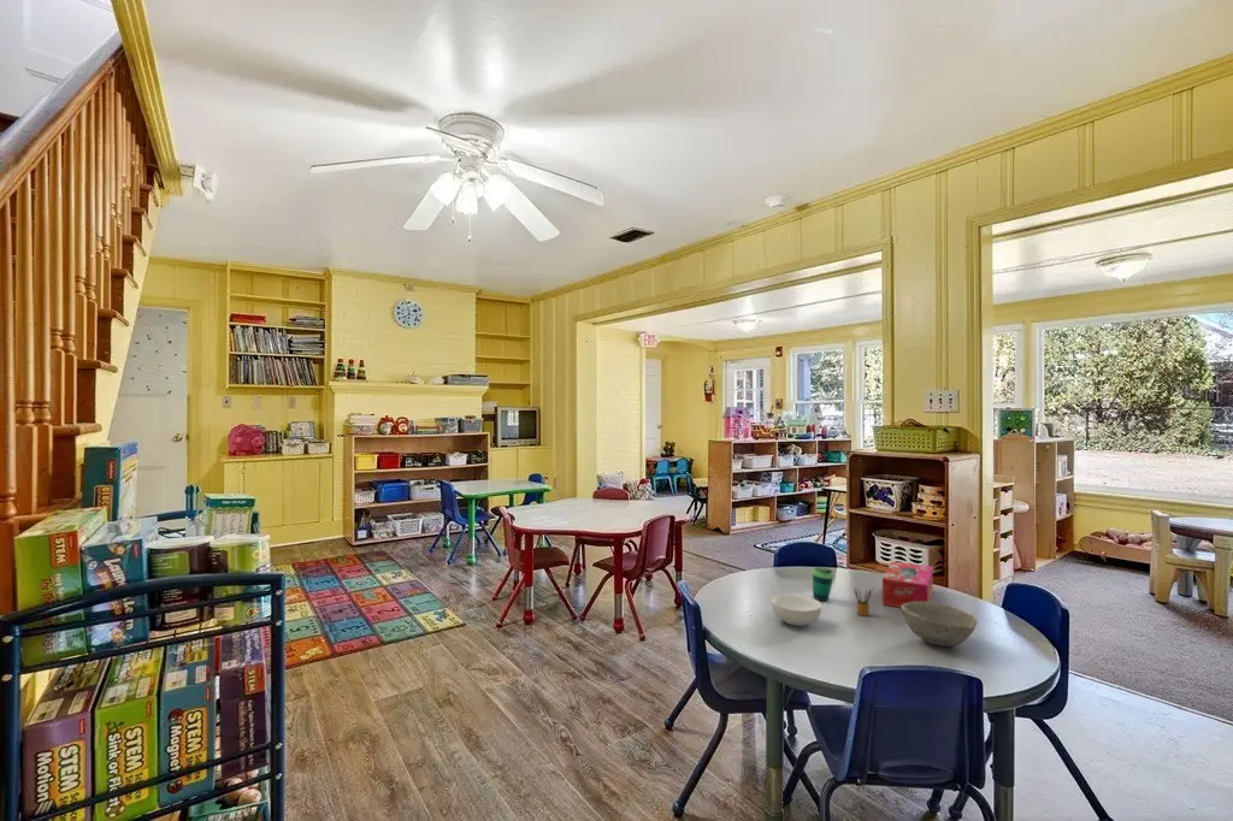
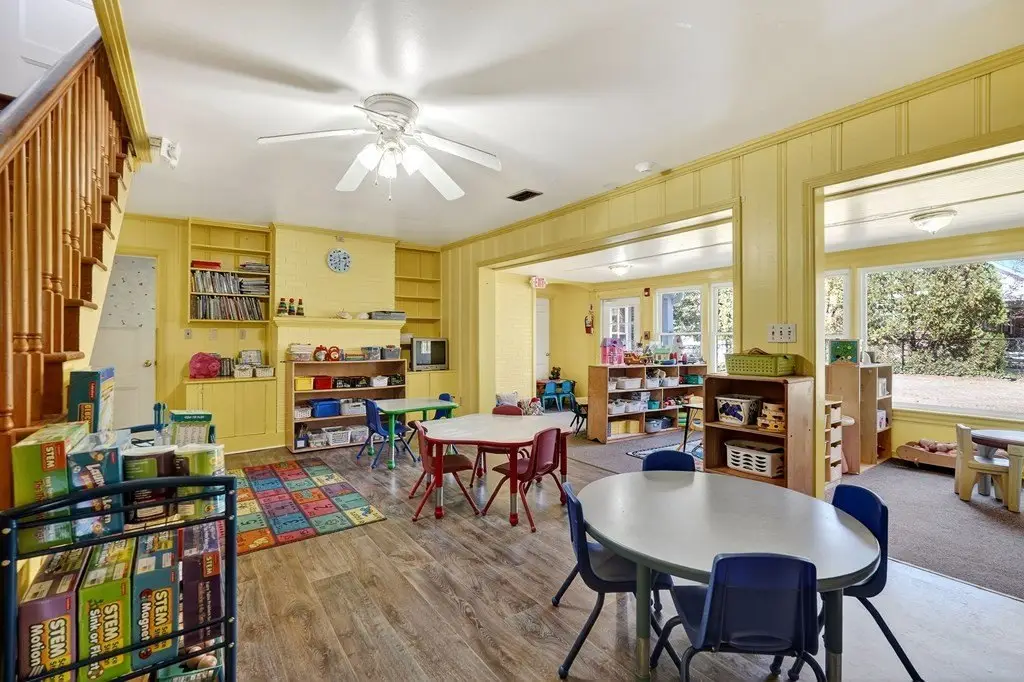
- cup (822, 584)
- pencil box (862, 601)
- tissue box (908, 584)
- bowl (938, 625)
- cereal bowl (796, 612)
